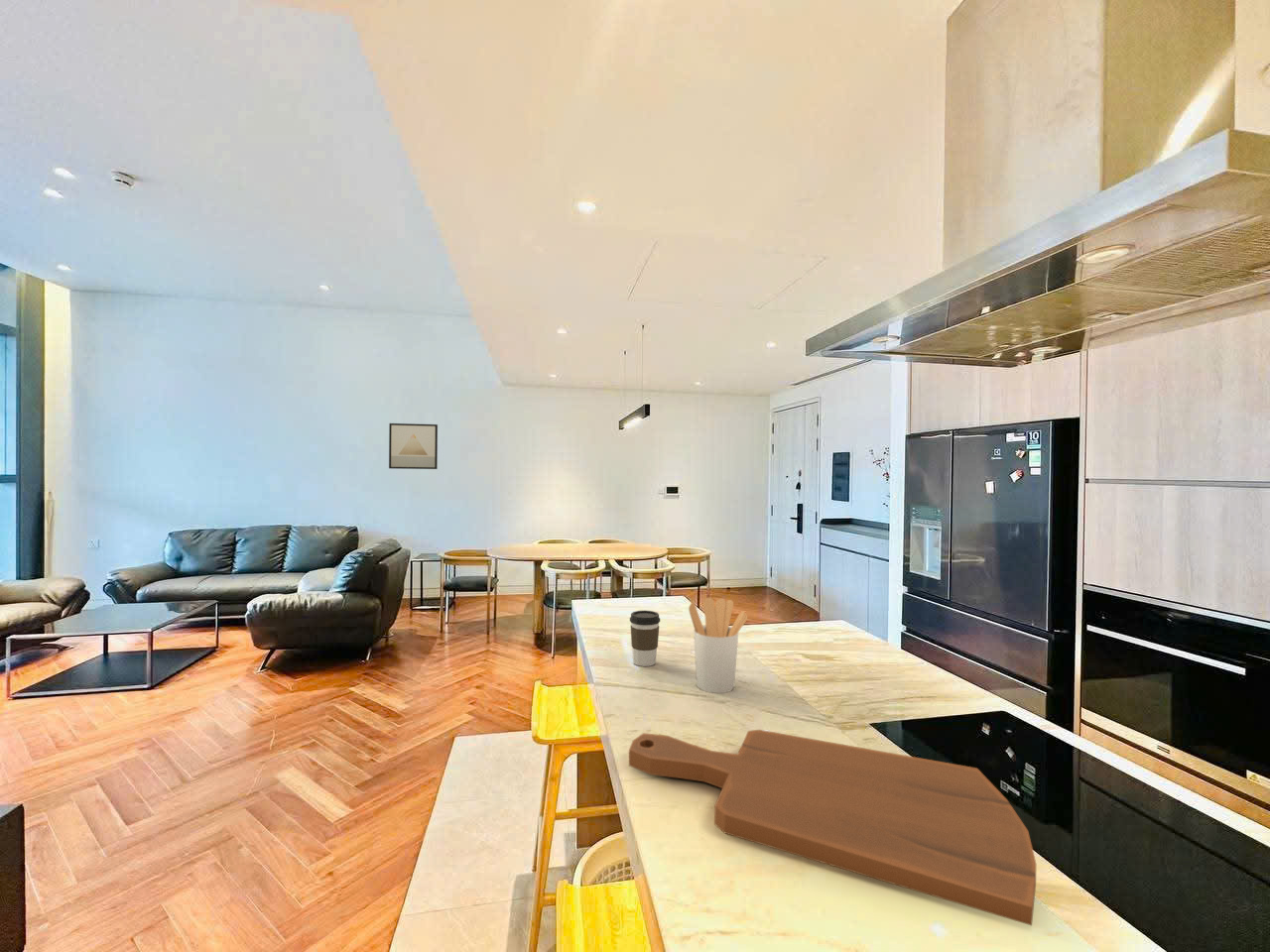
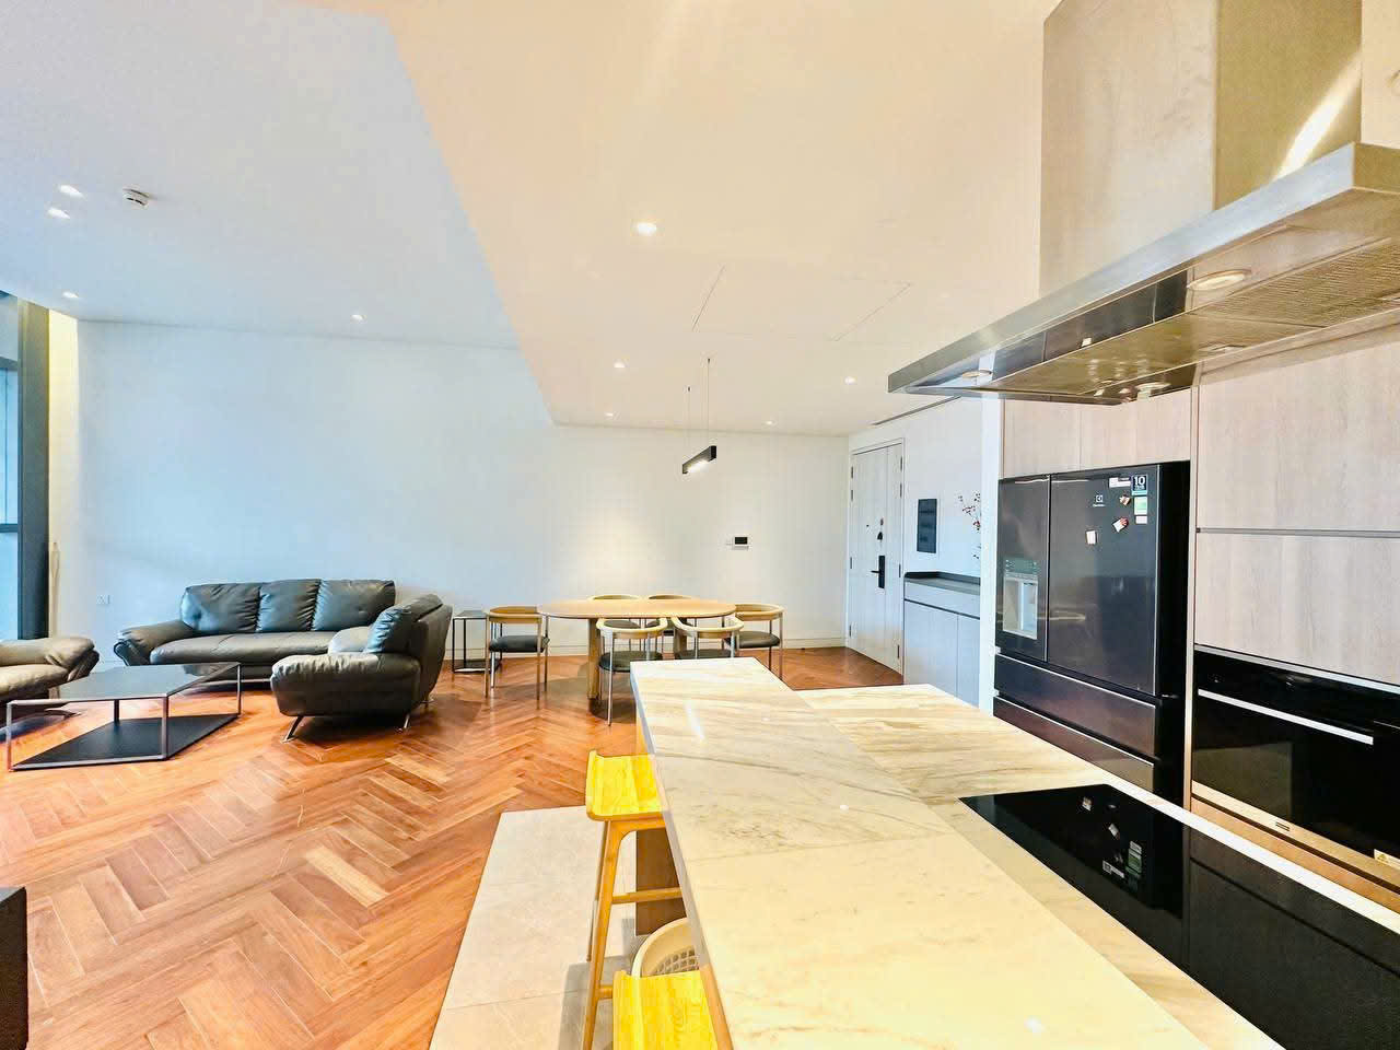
- utensil holder (716, 641)
- cutting board (834, 795)
- wall art (413, 446)
- coffee cup (644, 638)
